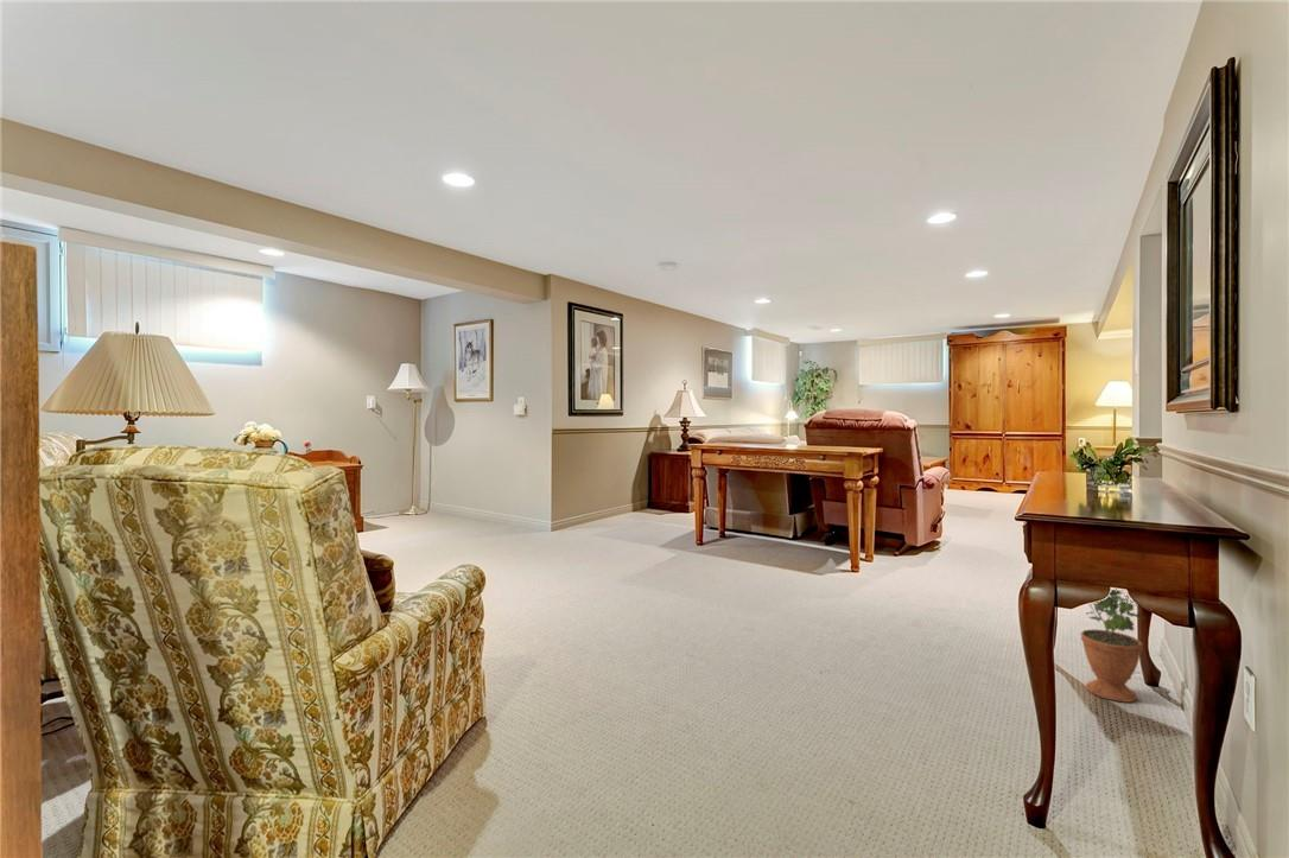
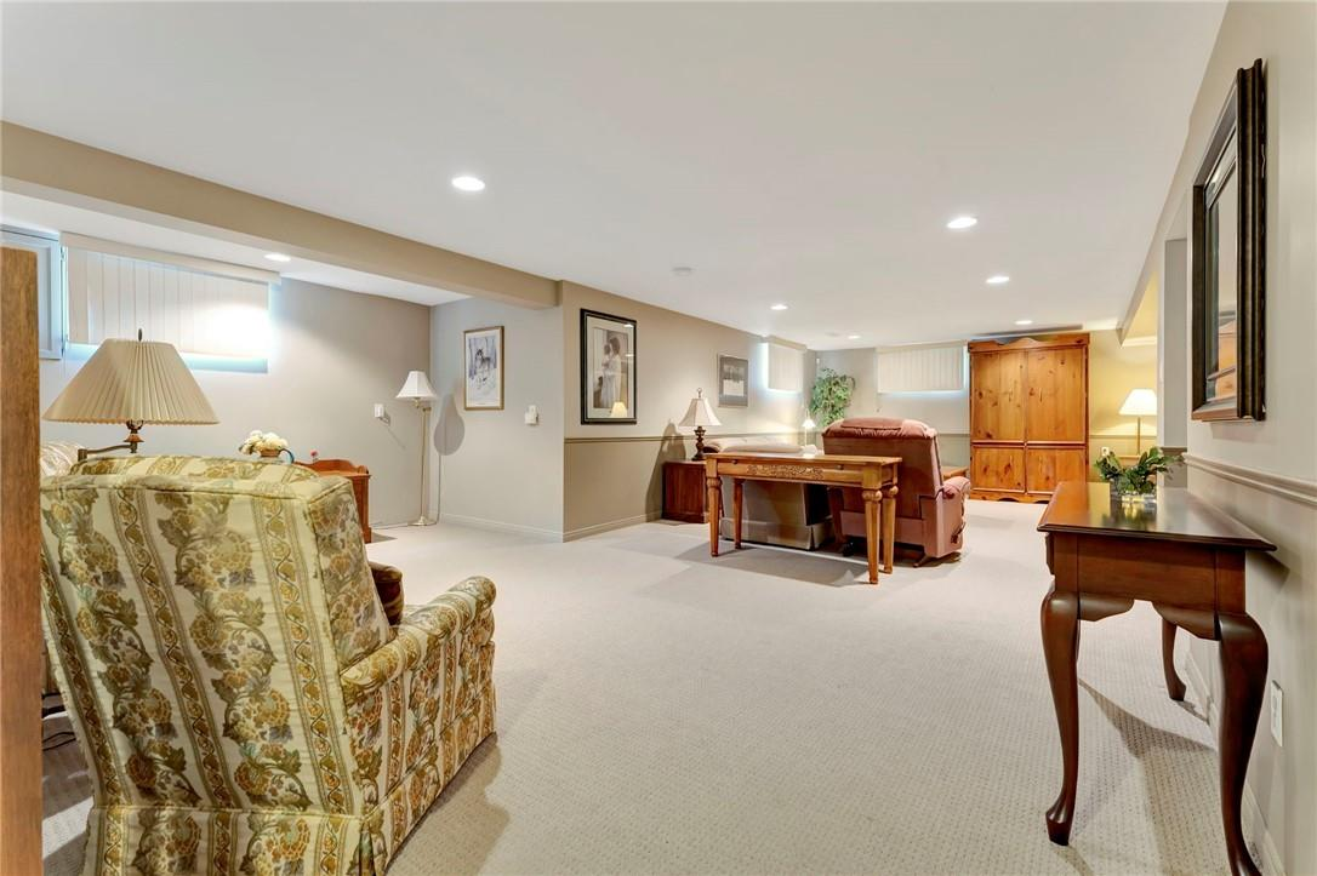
- potted plant (1117, 623)
